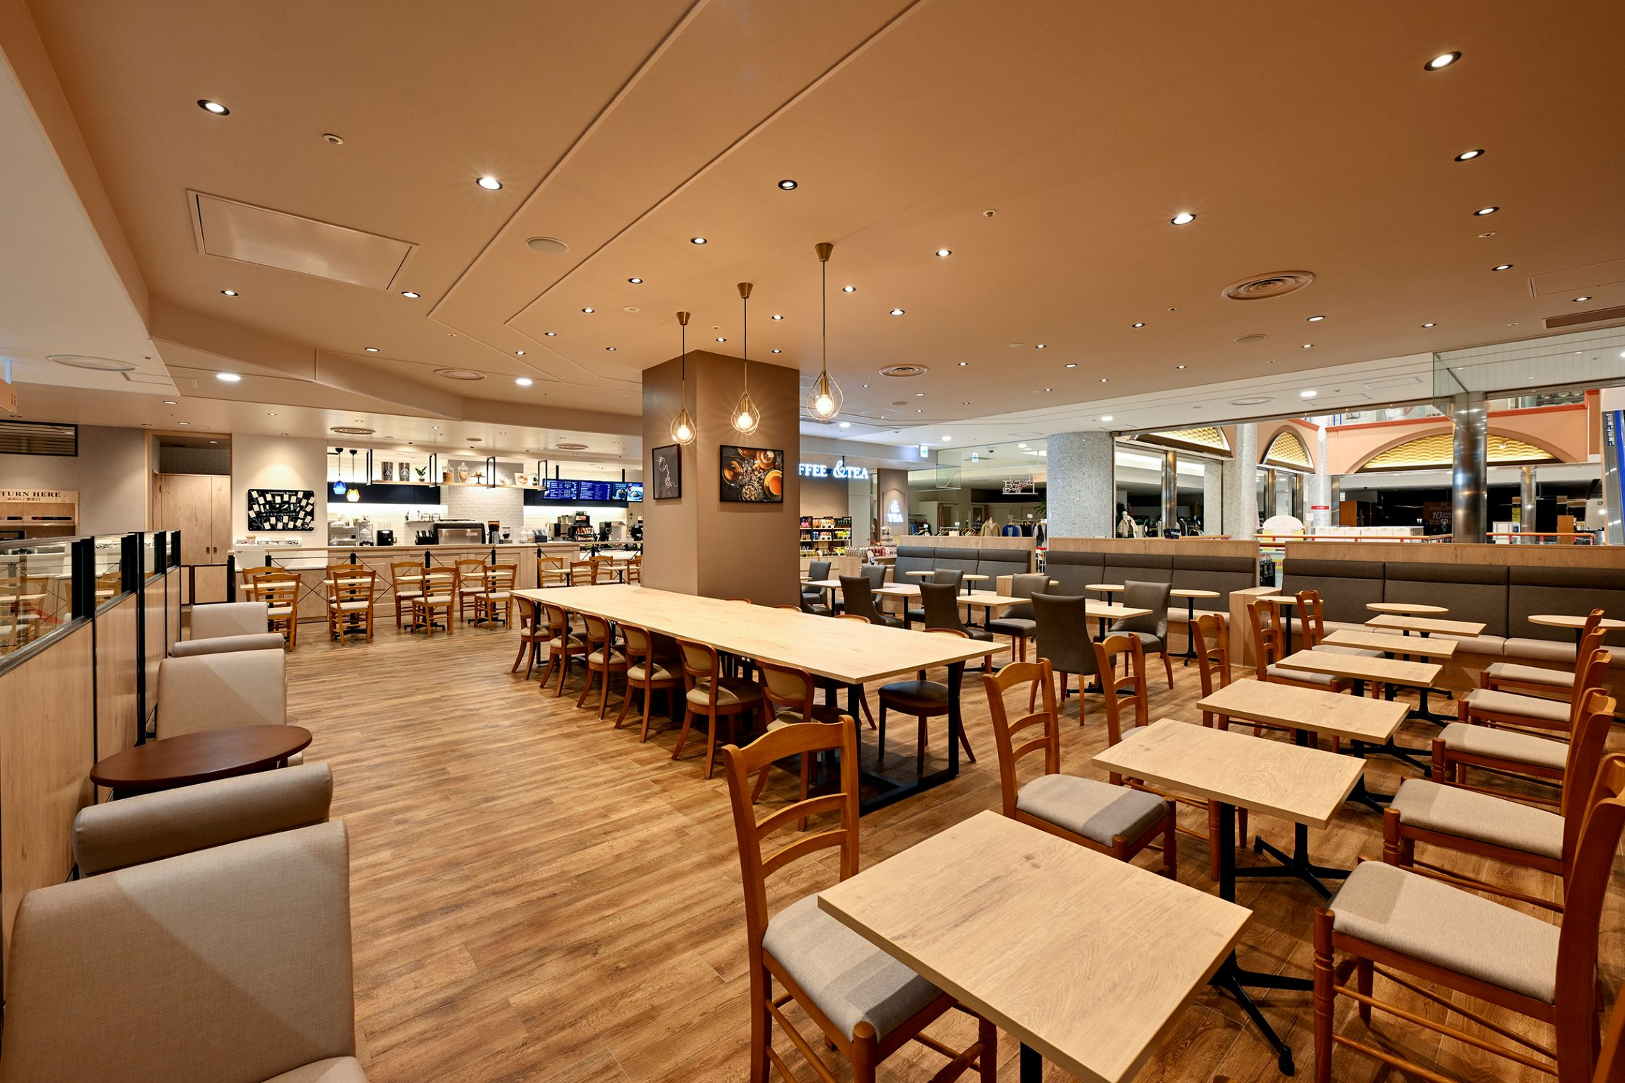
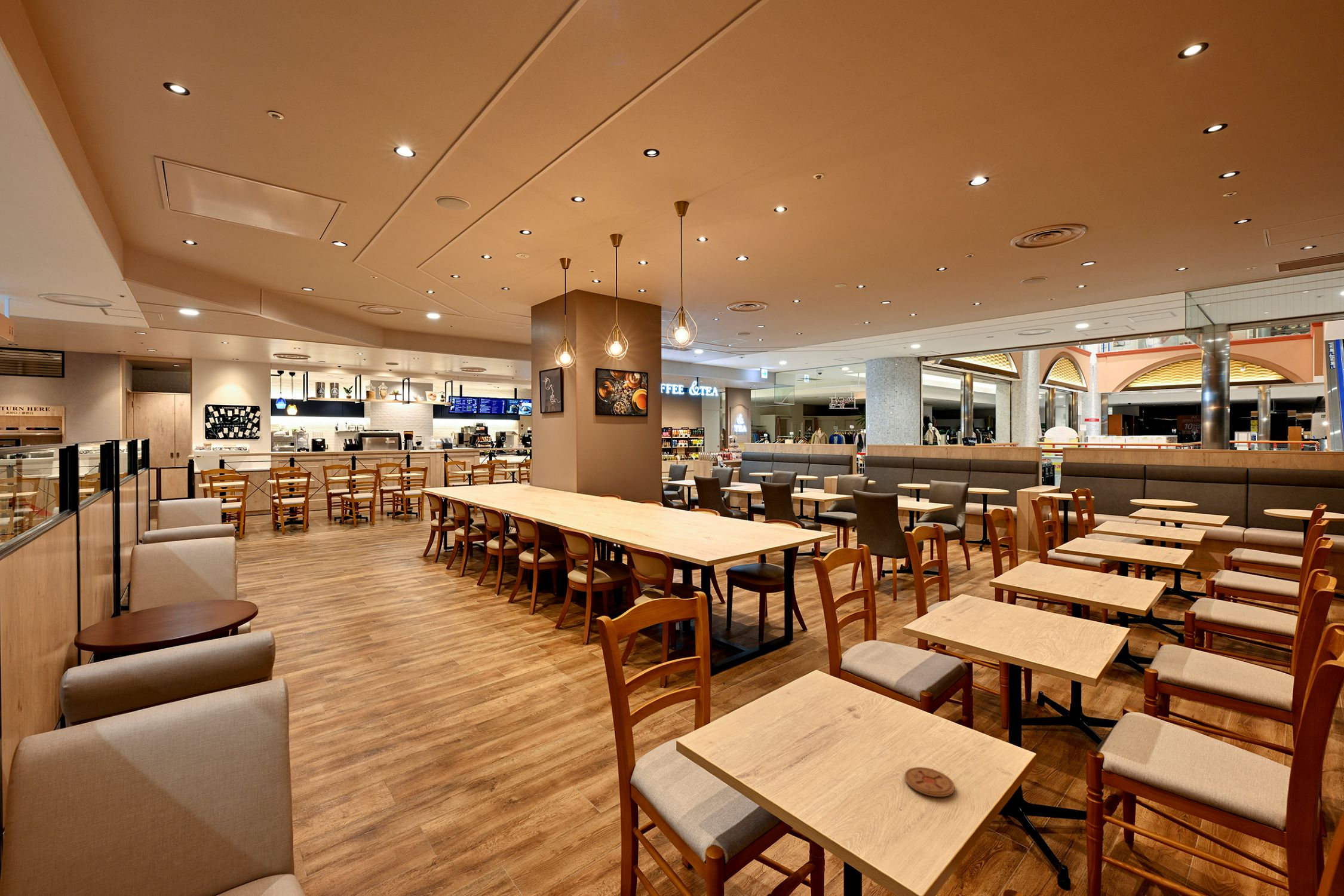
+ coaster (929, 781)
